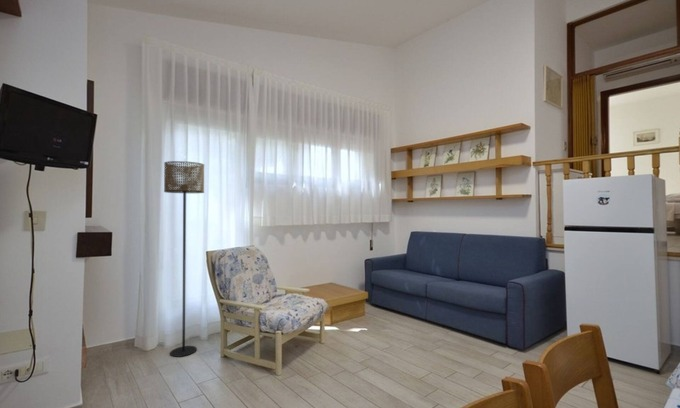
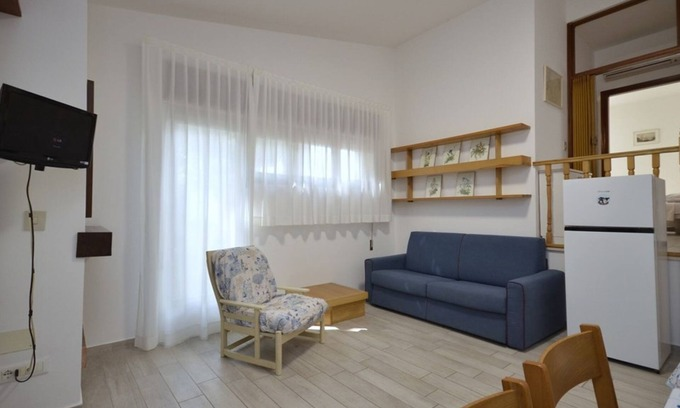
- floor lamp (184, 257)
